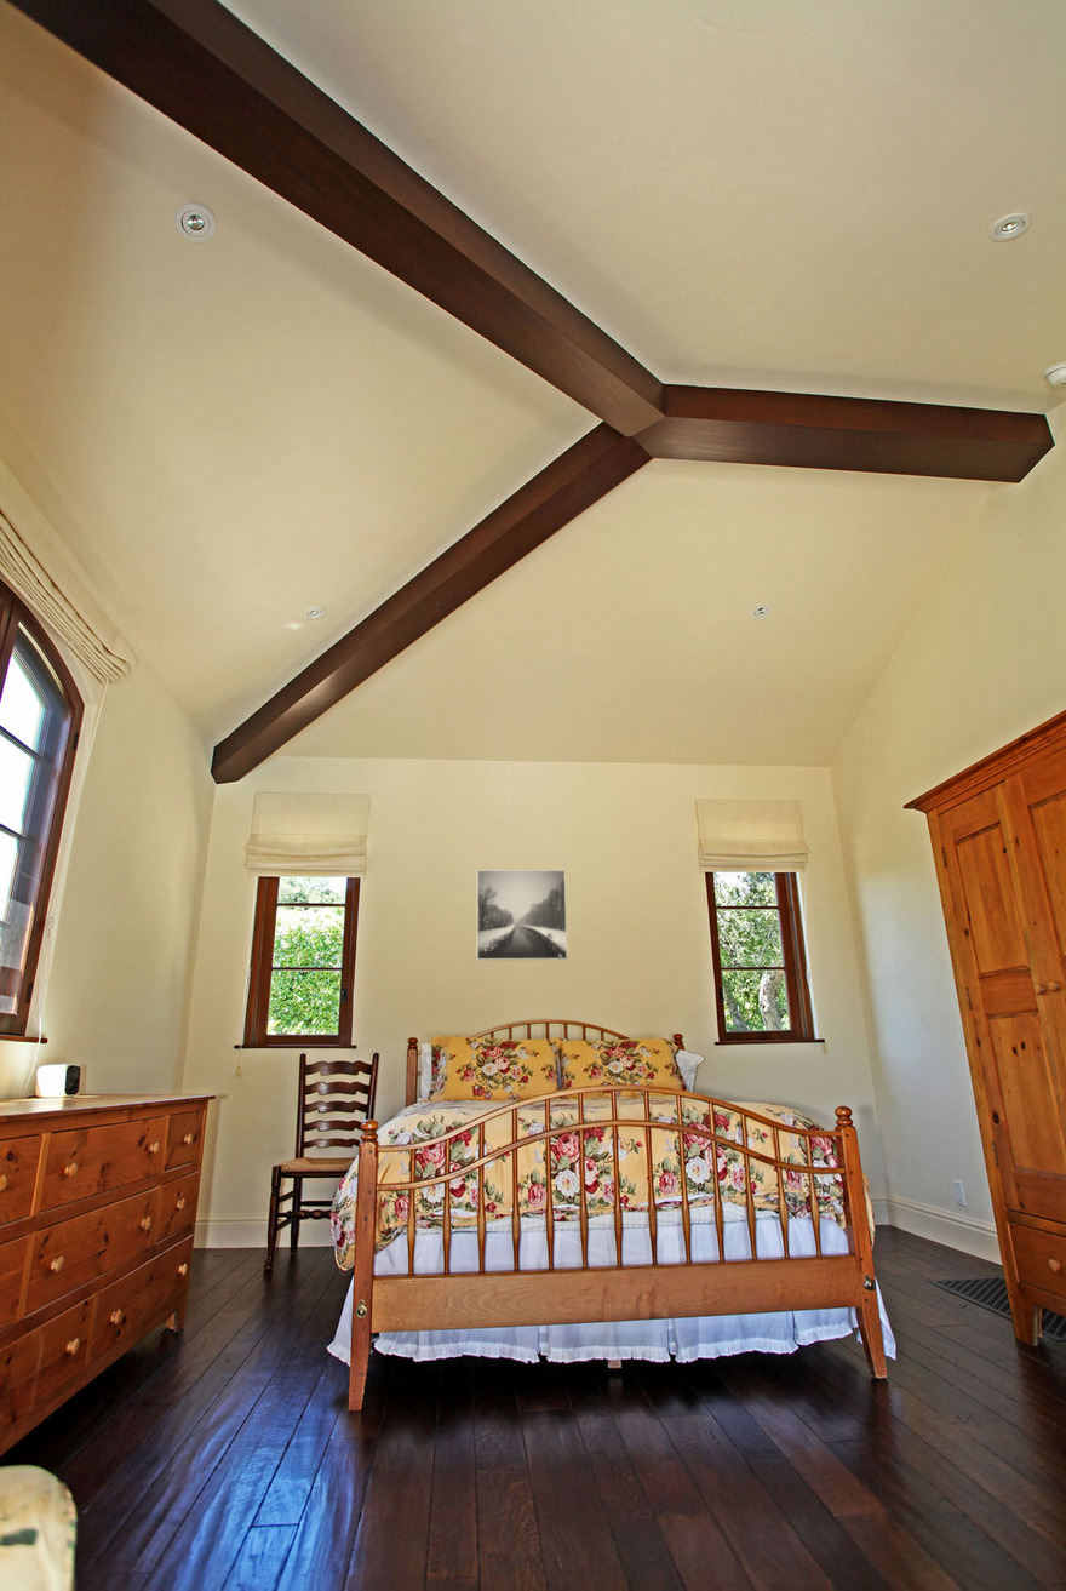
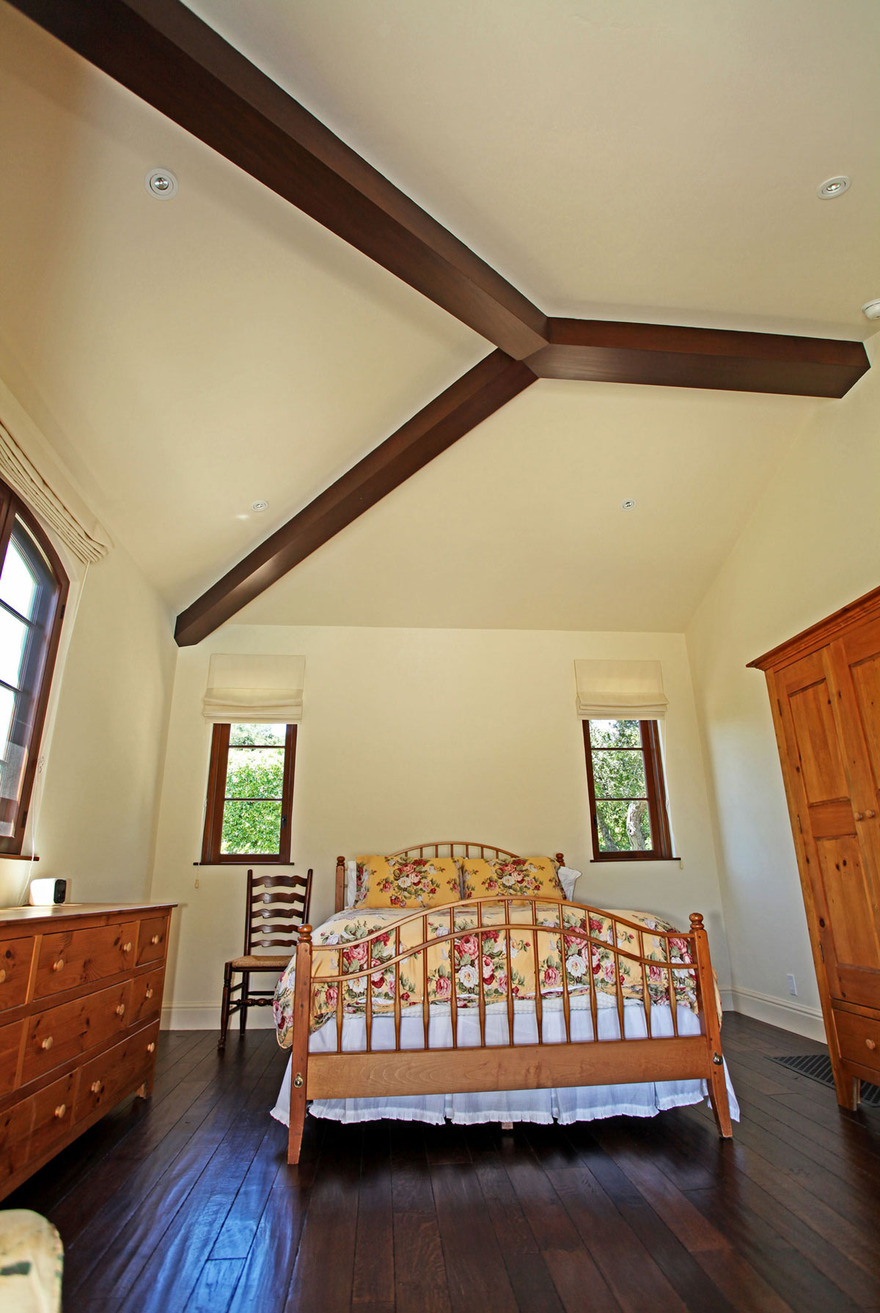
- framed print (521, 914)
